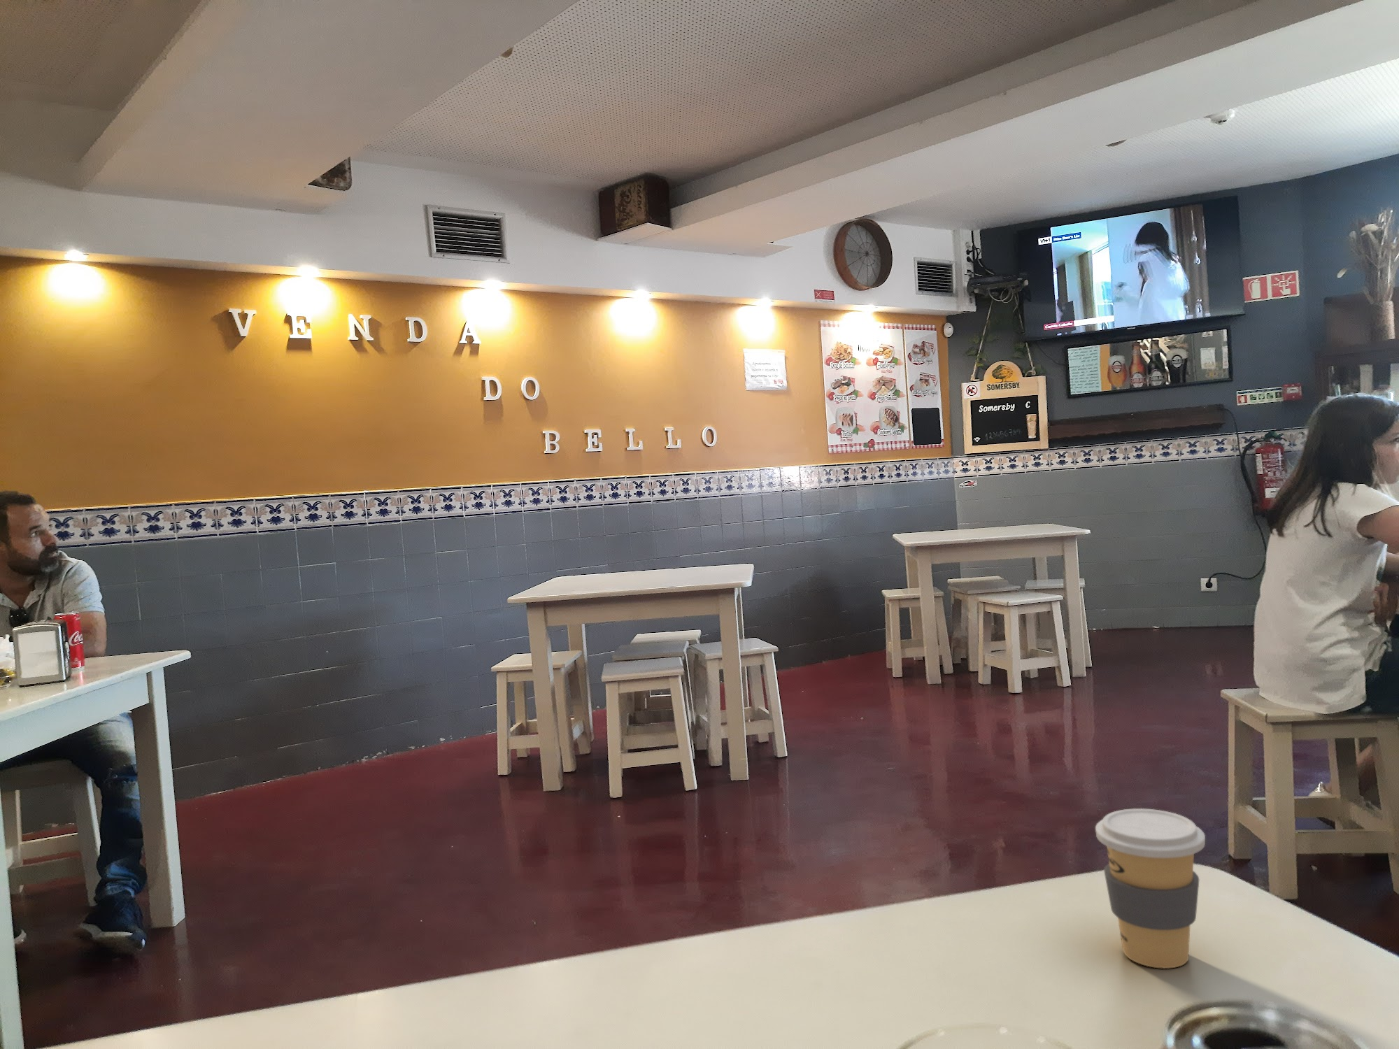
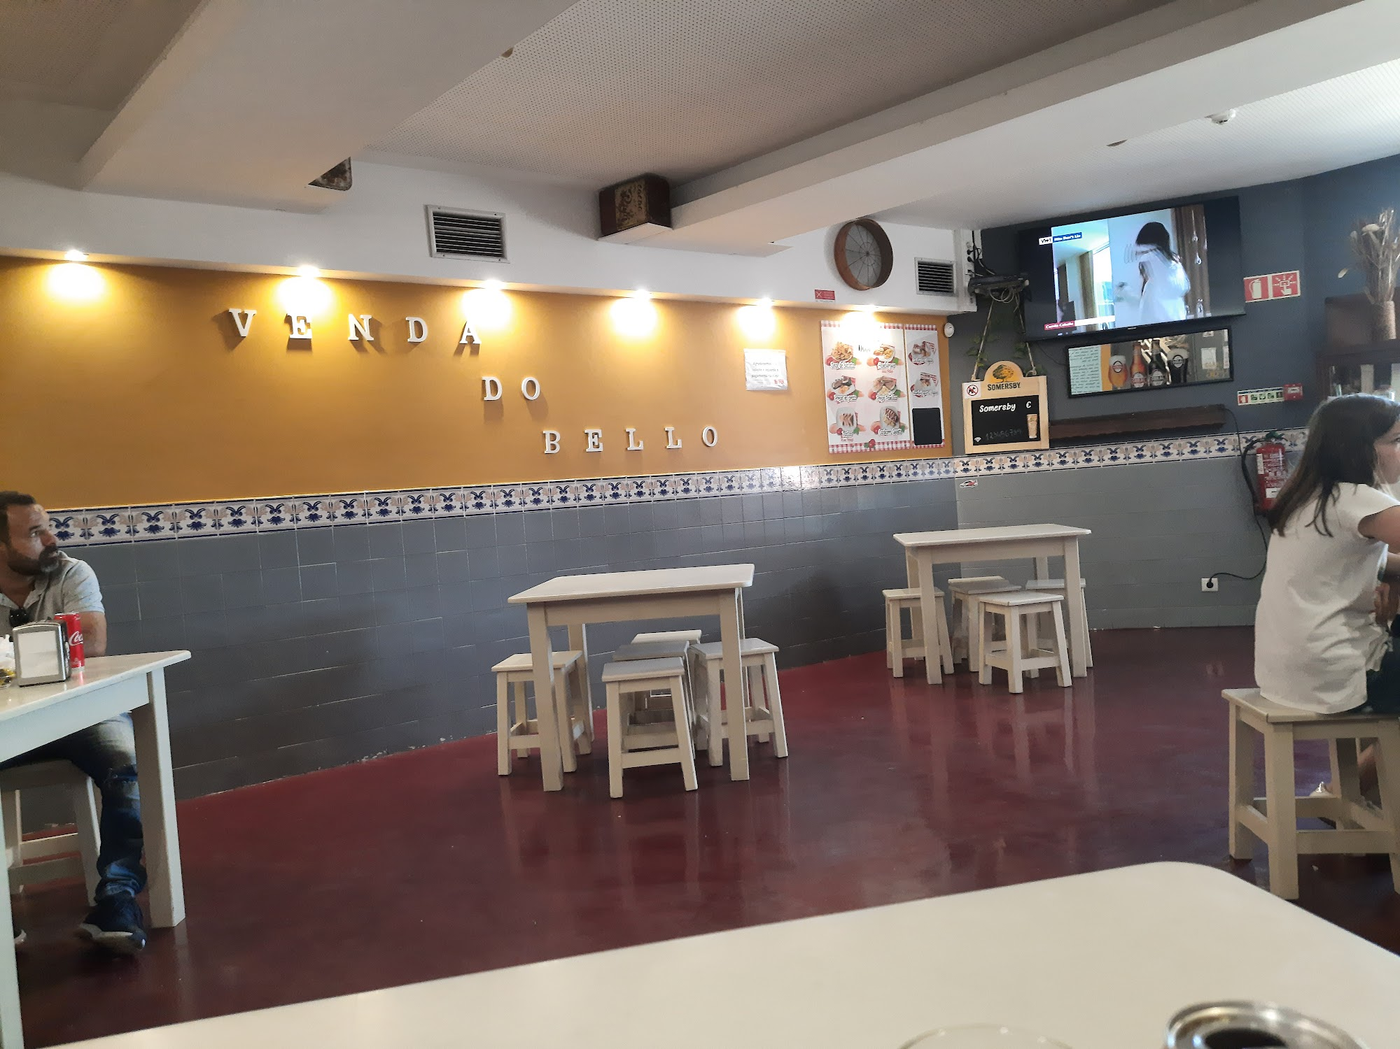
- coffee cup (1152, 888)
